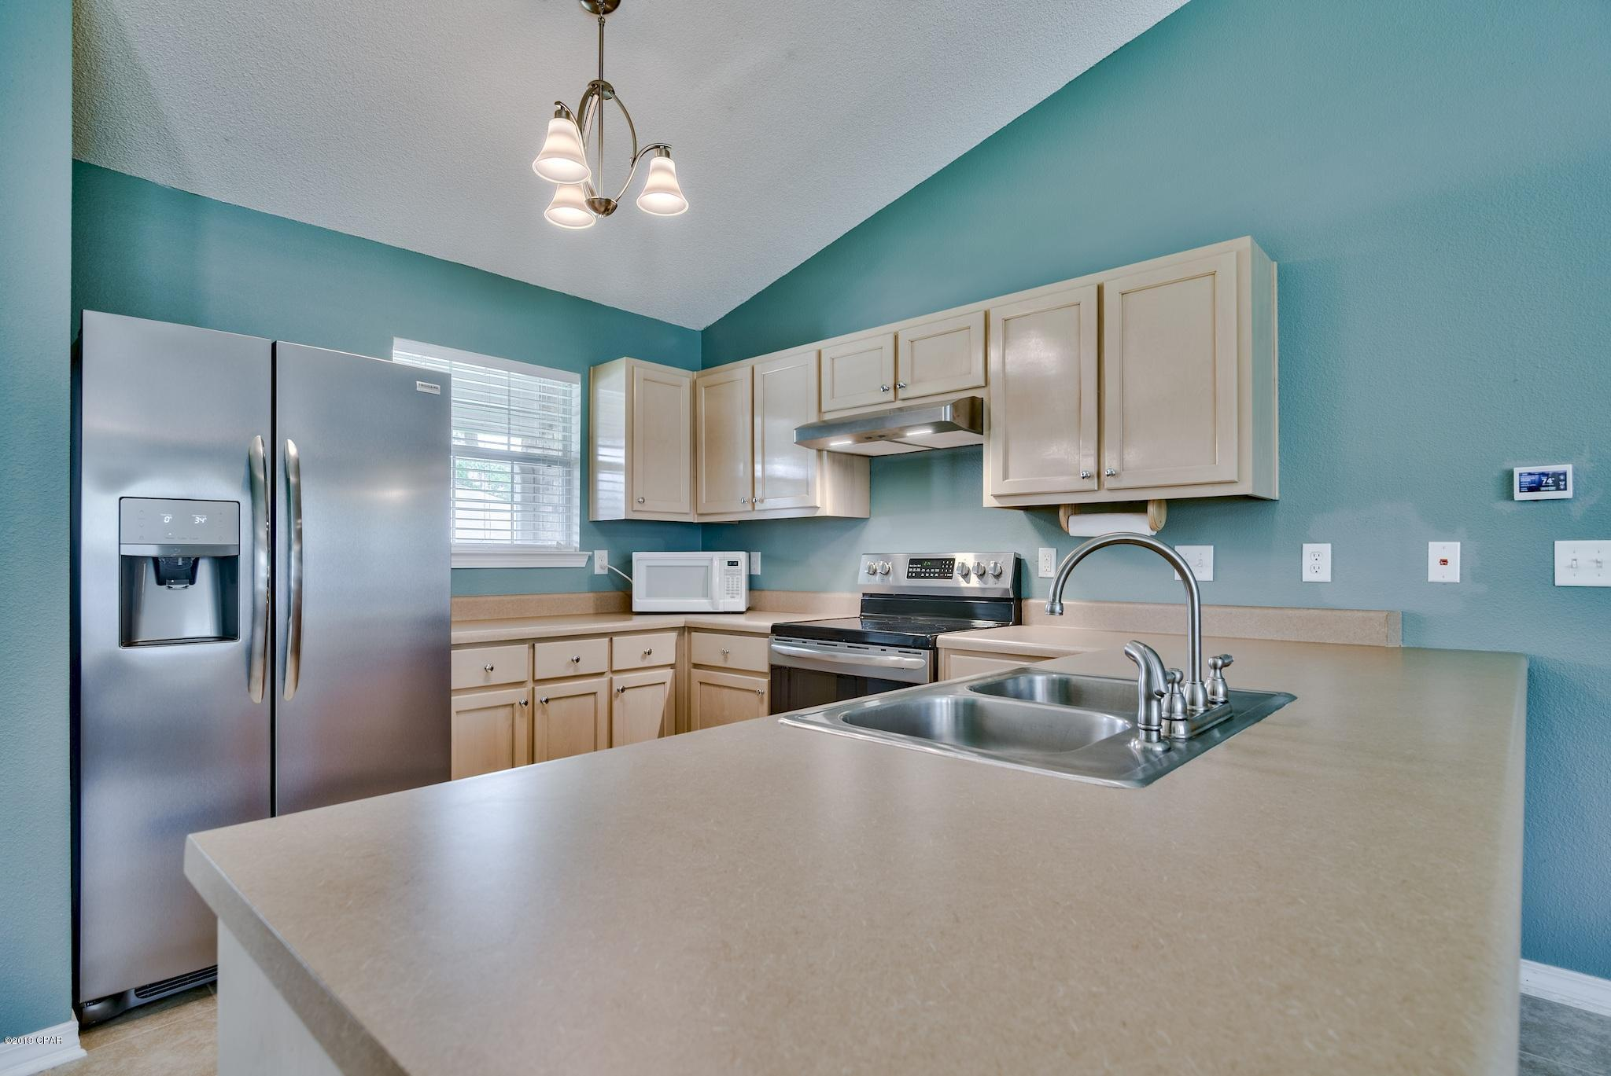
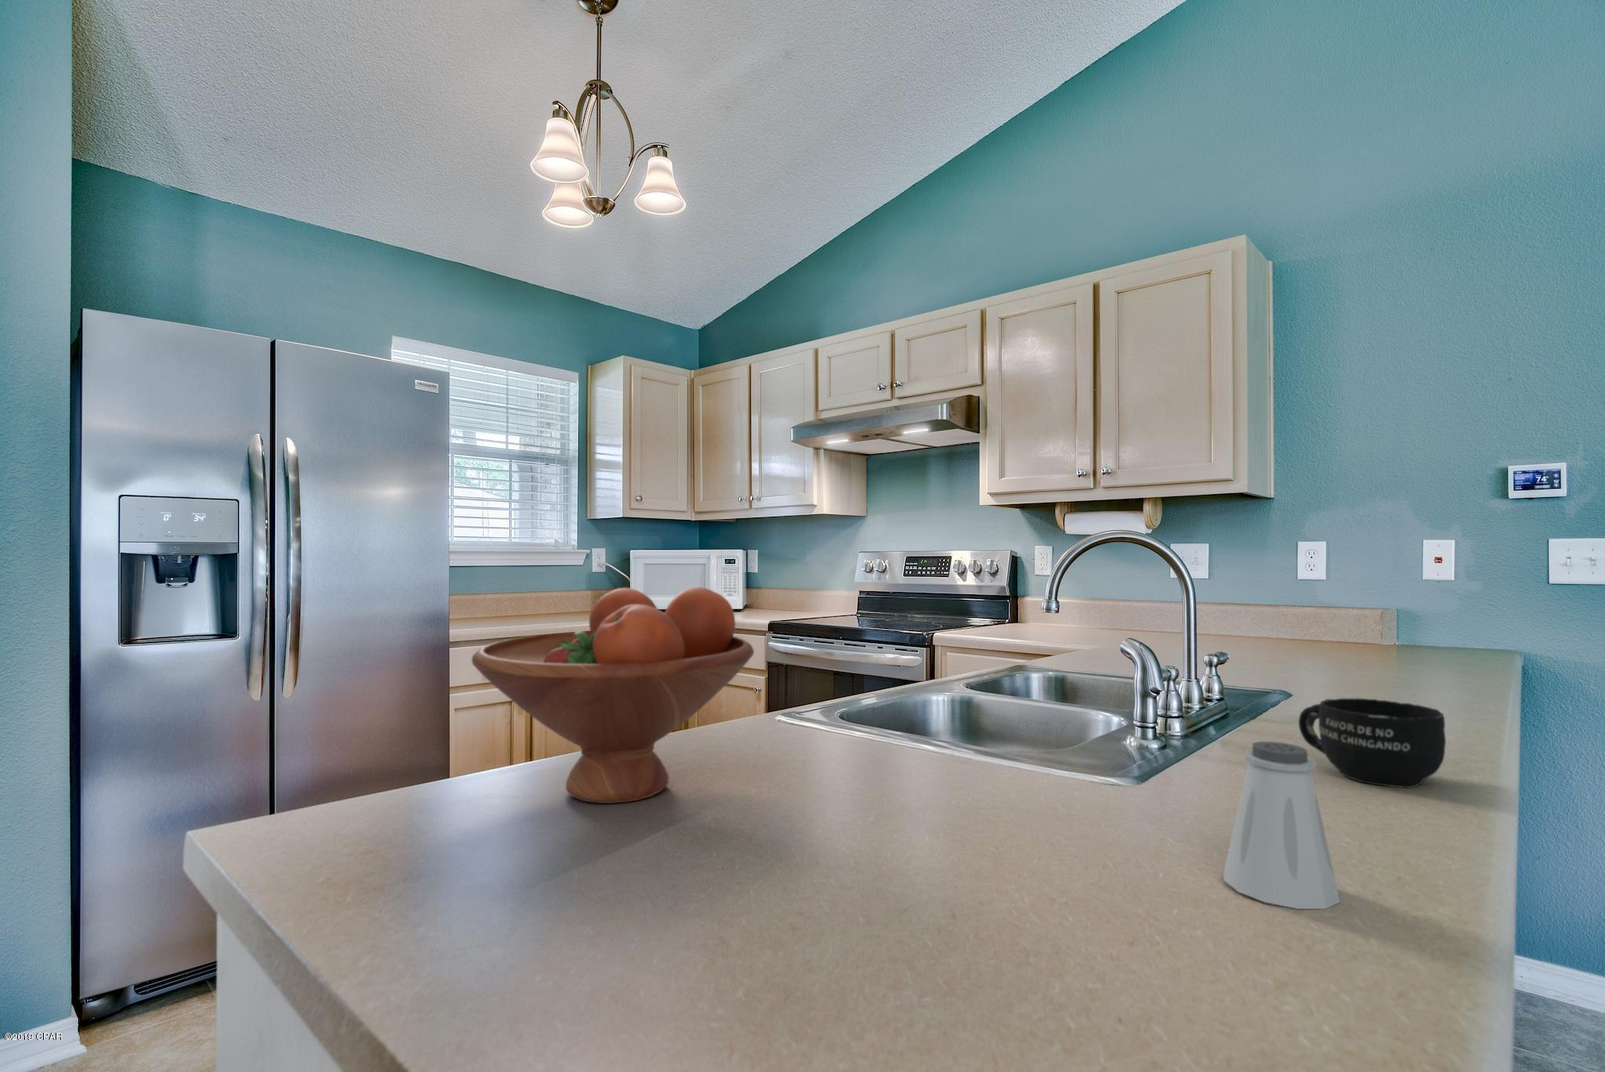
+ saltshaker (1279, 816)
+ fruit bowl (618, 689)
+ mug (1366, 738)
